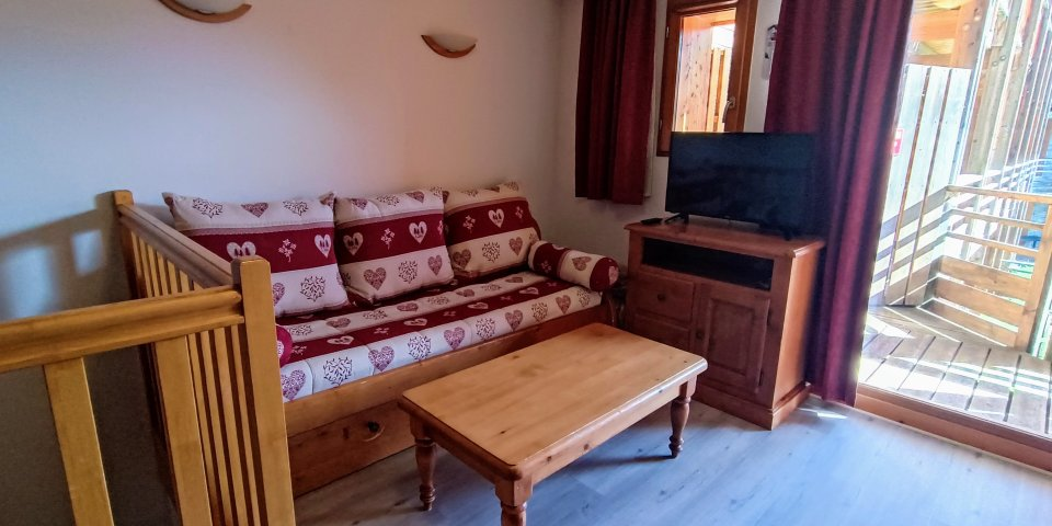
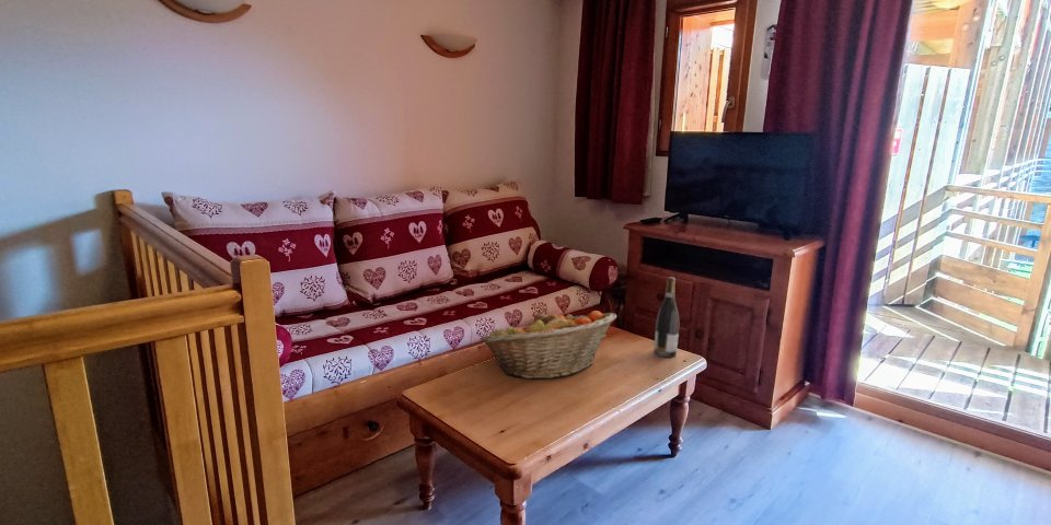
+ fruit basket (550, 337)
+ wine bottle (668, 316)
